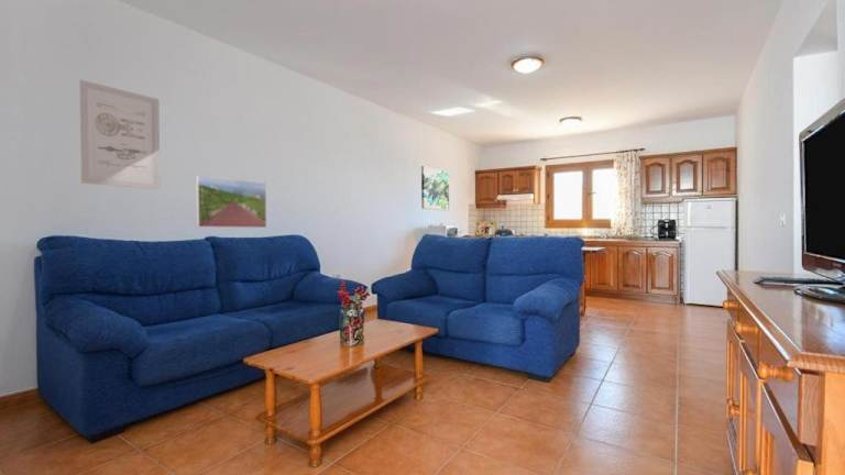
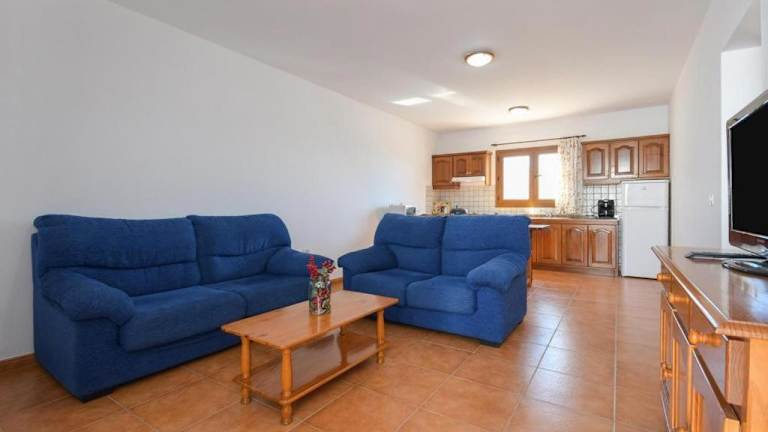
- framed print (233, 203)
- wall art (122, 137)
- wall art (436, 189)
